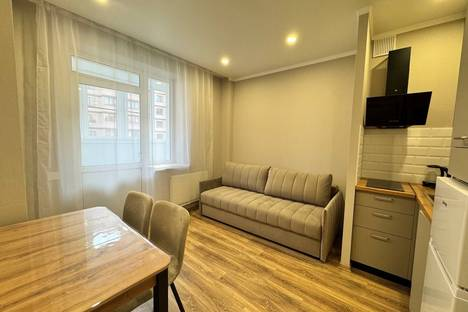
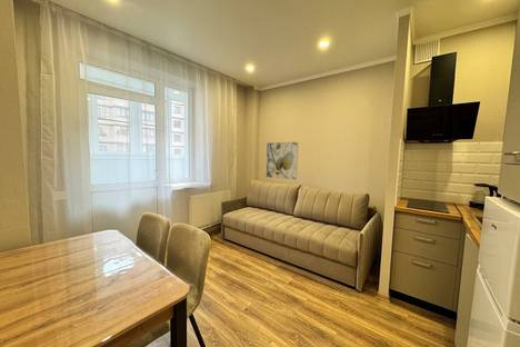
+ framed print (281, 160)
